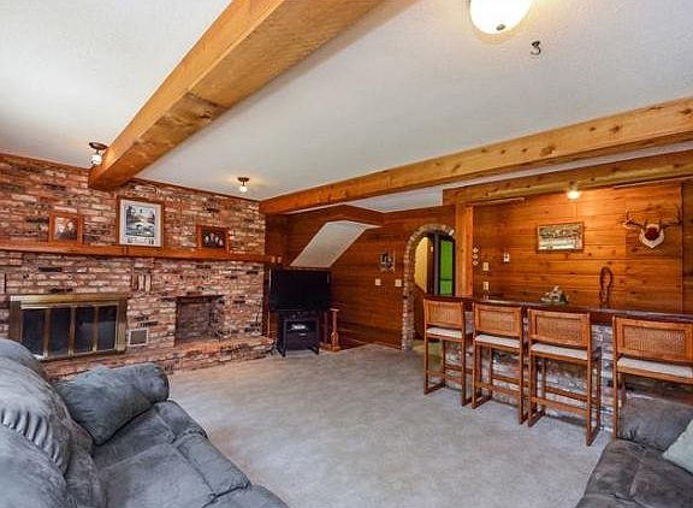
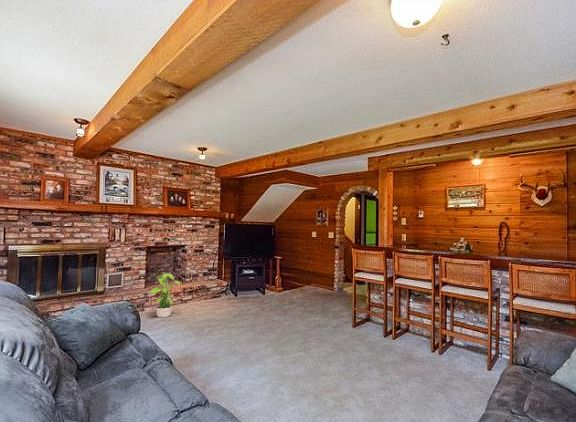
+ potted plant (162, 294)
